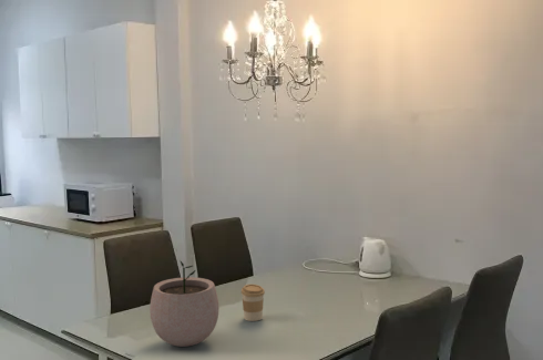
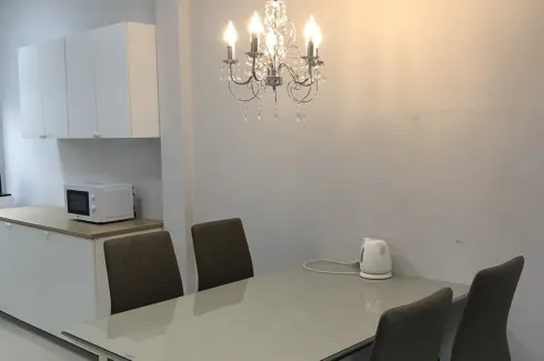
- coffee cup (253, 301)
- plant pot (184, 301)
